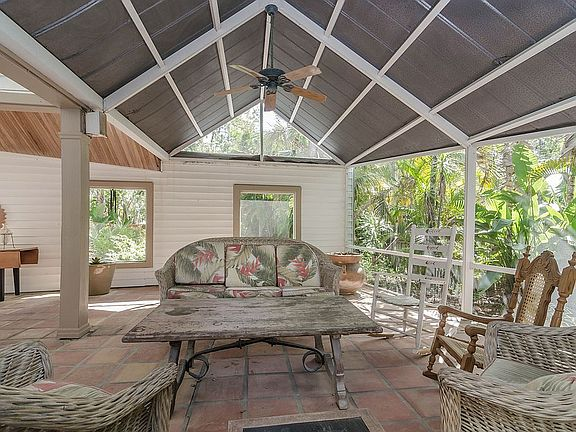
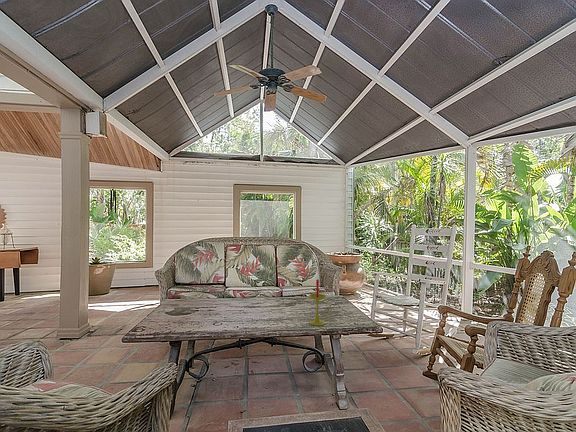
+ candle (319, 301)
